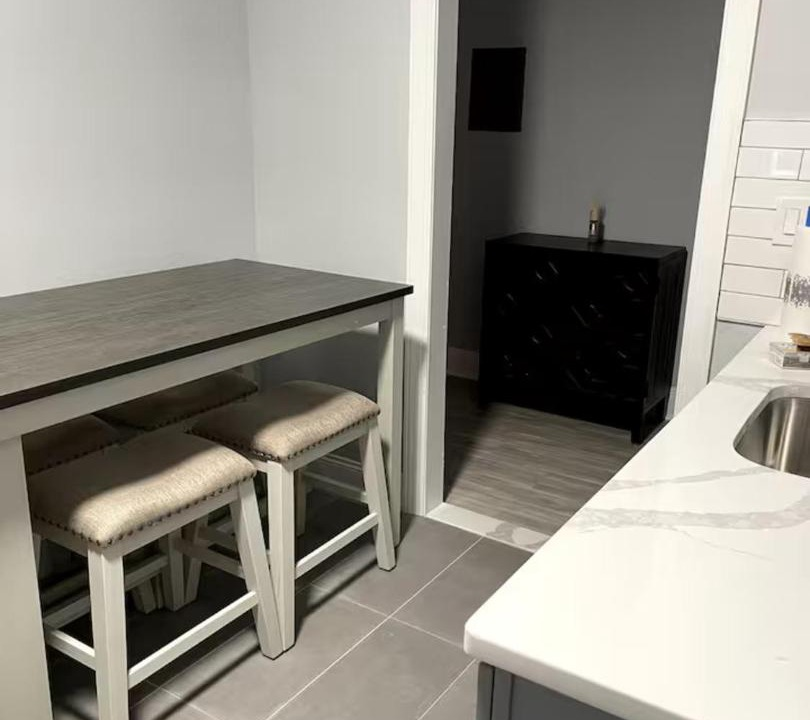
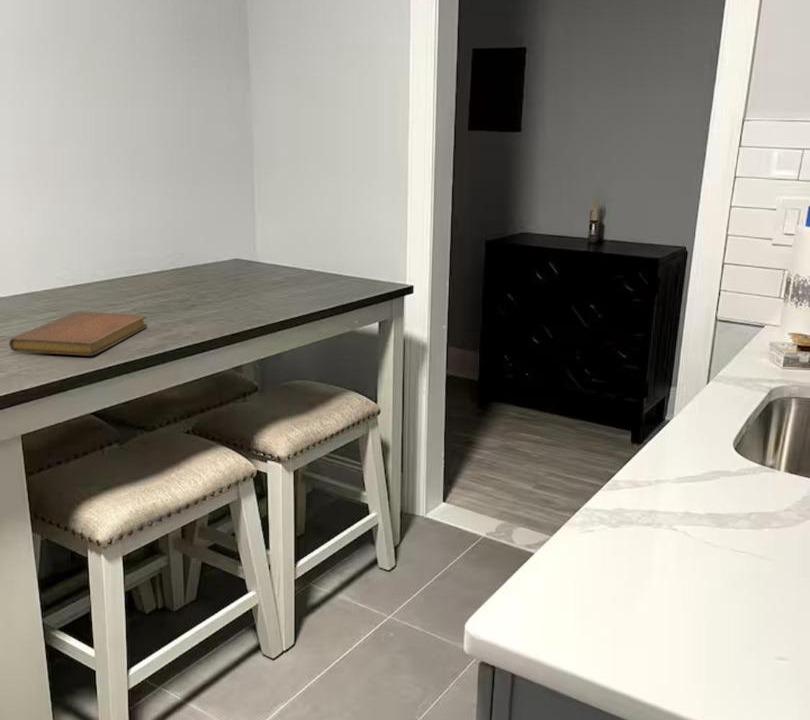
+ notebook (82, 331)
